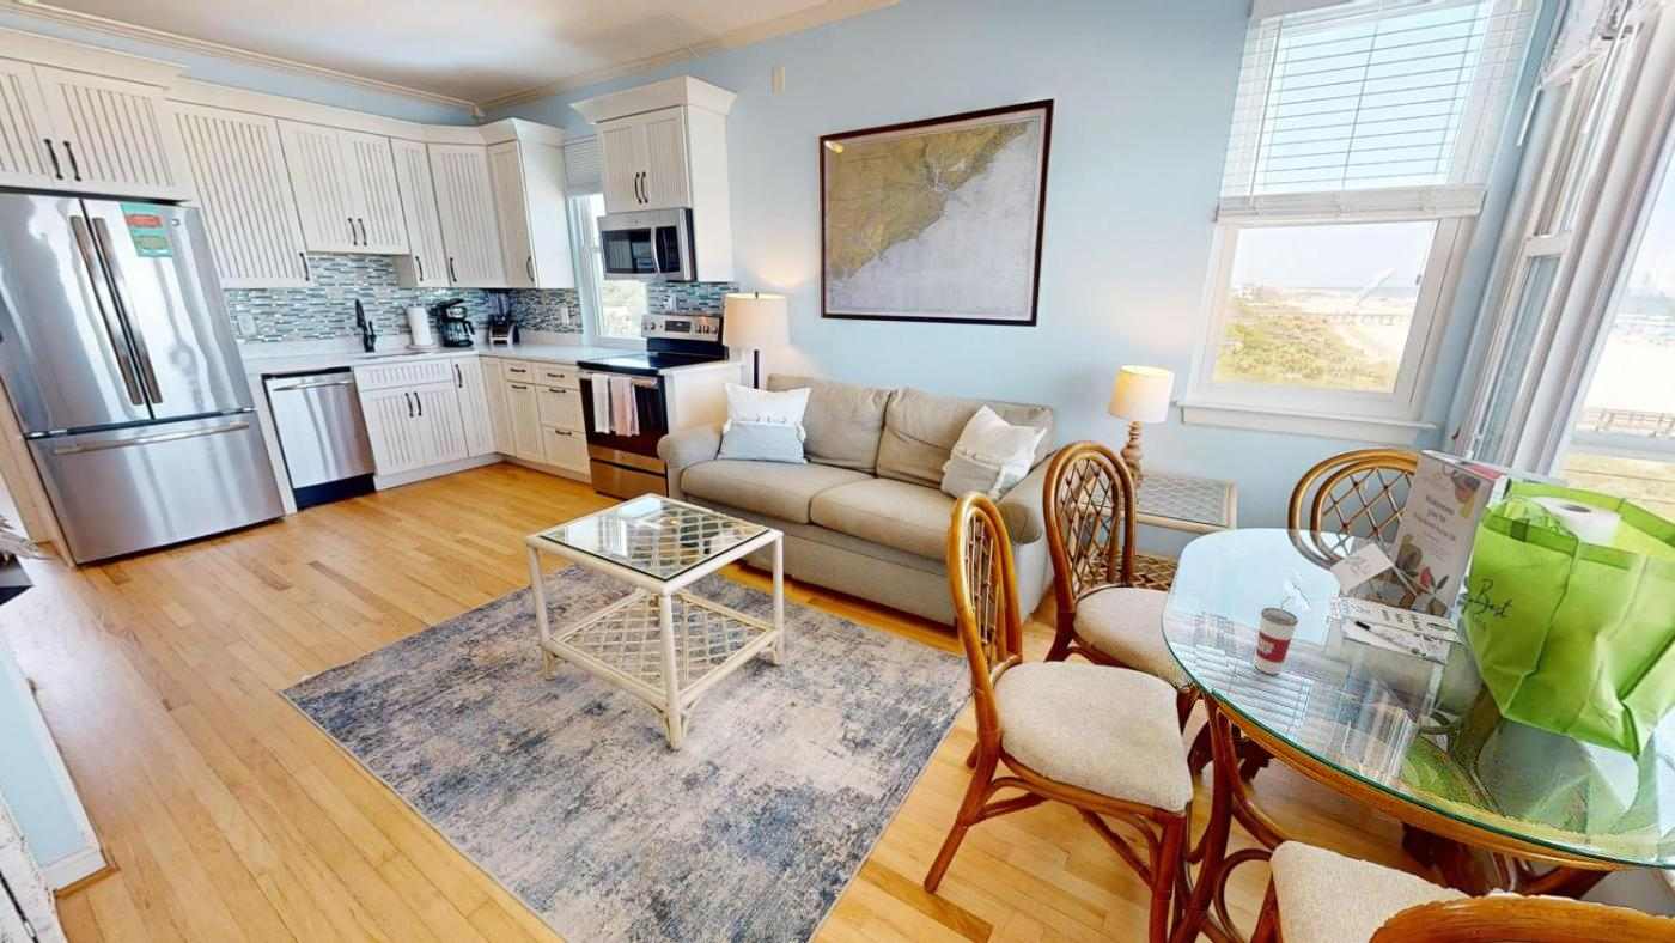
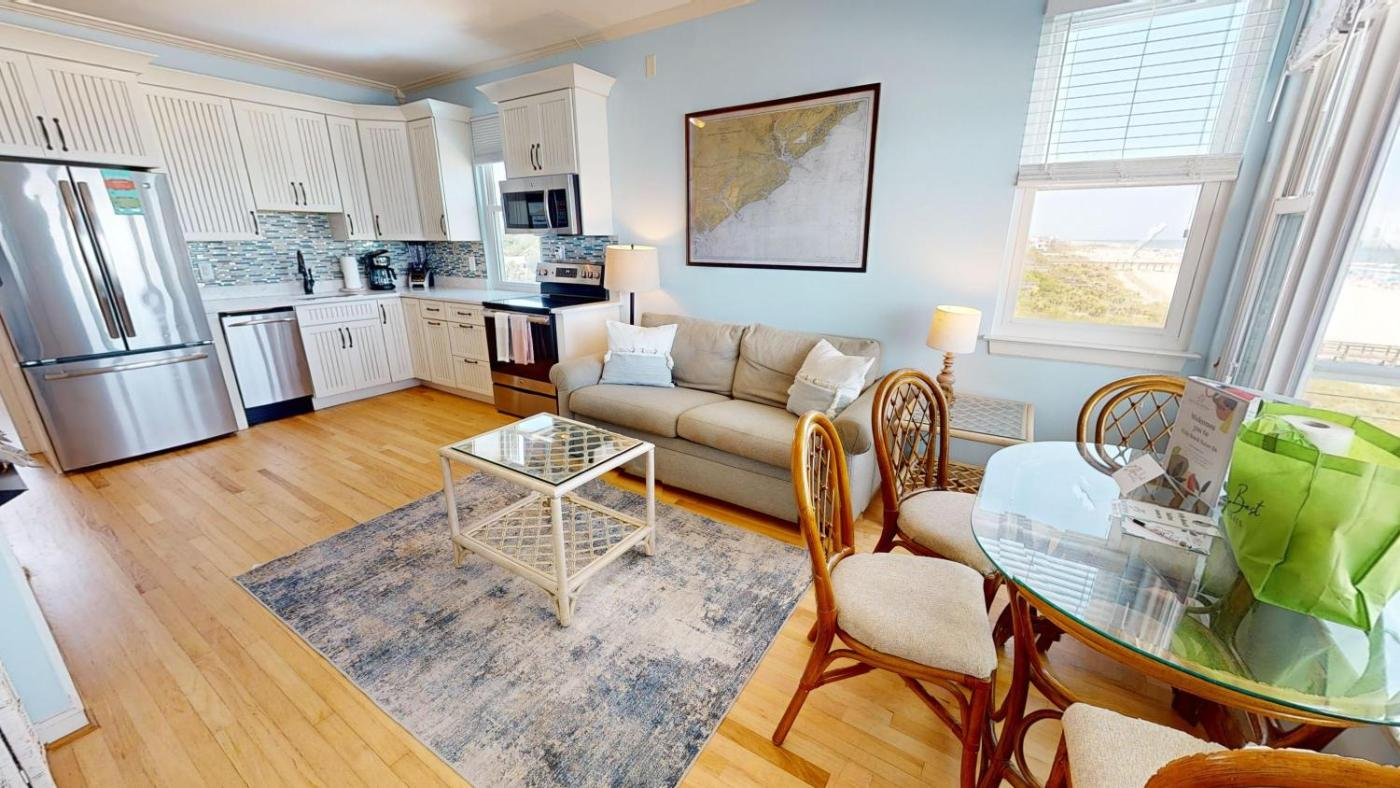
- cup (1275, 632)
